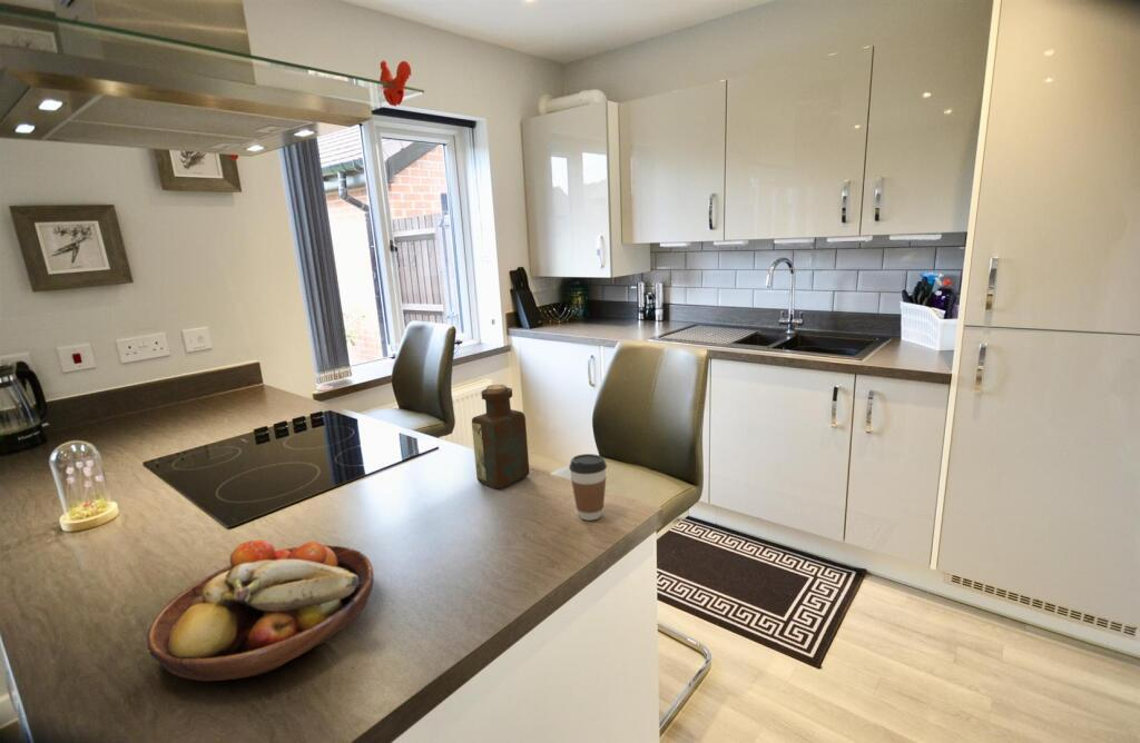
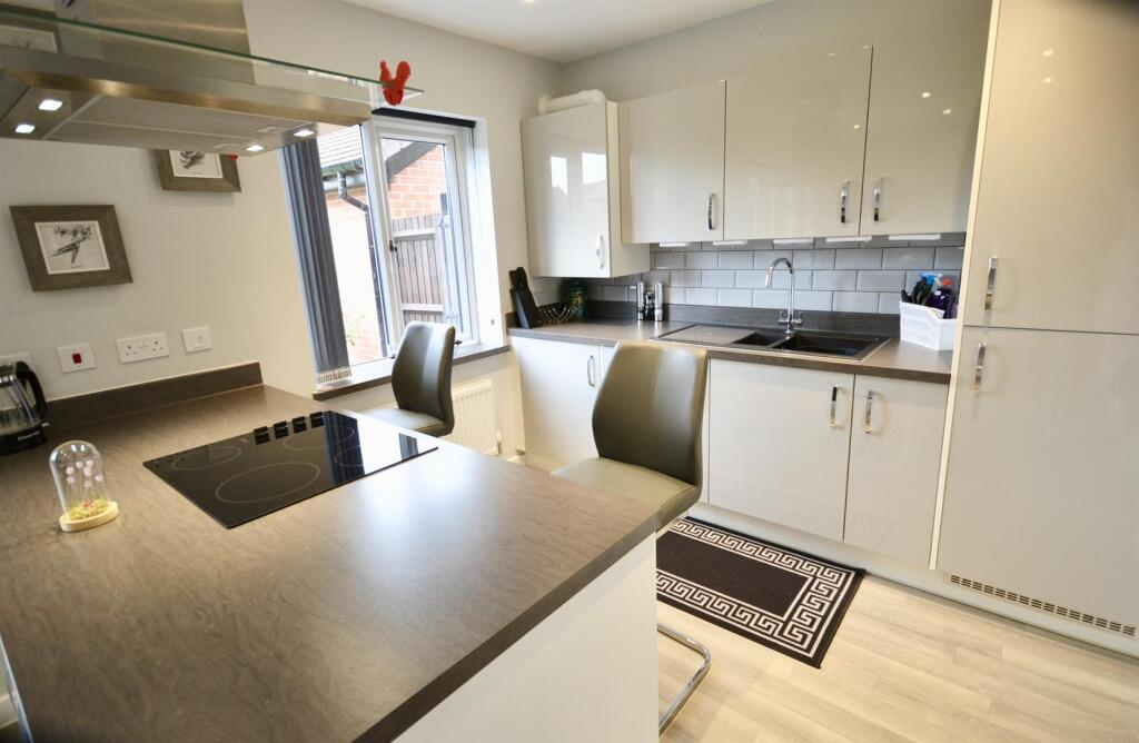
- fruit bowl (269, 586)
- coffee cup (589, 486)
- bottle (499, 434)
